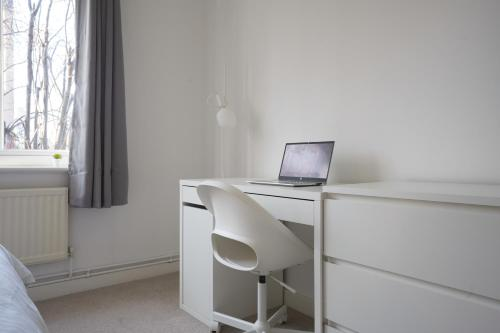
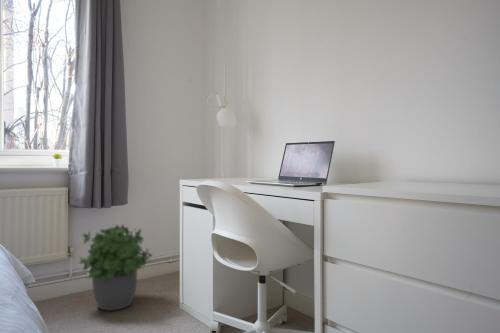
+ potted plant (116, 264)
